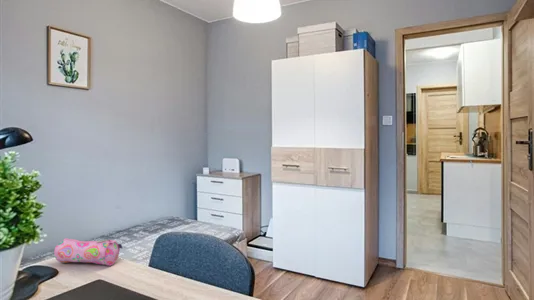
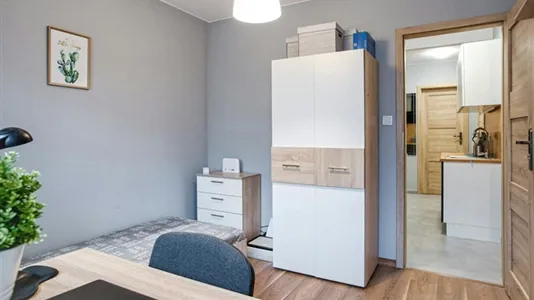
- pencil case (88, 250)
